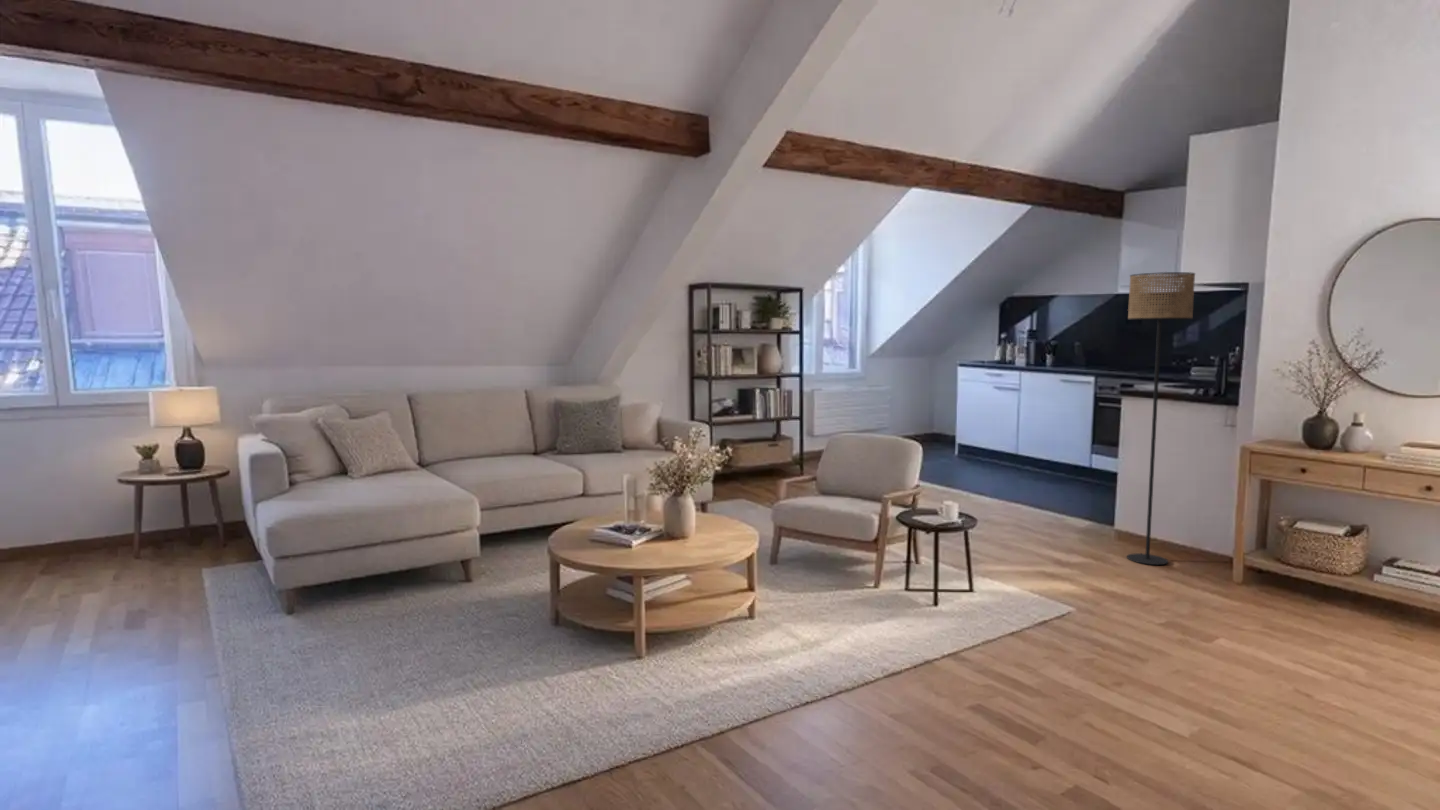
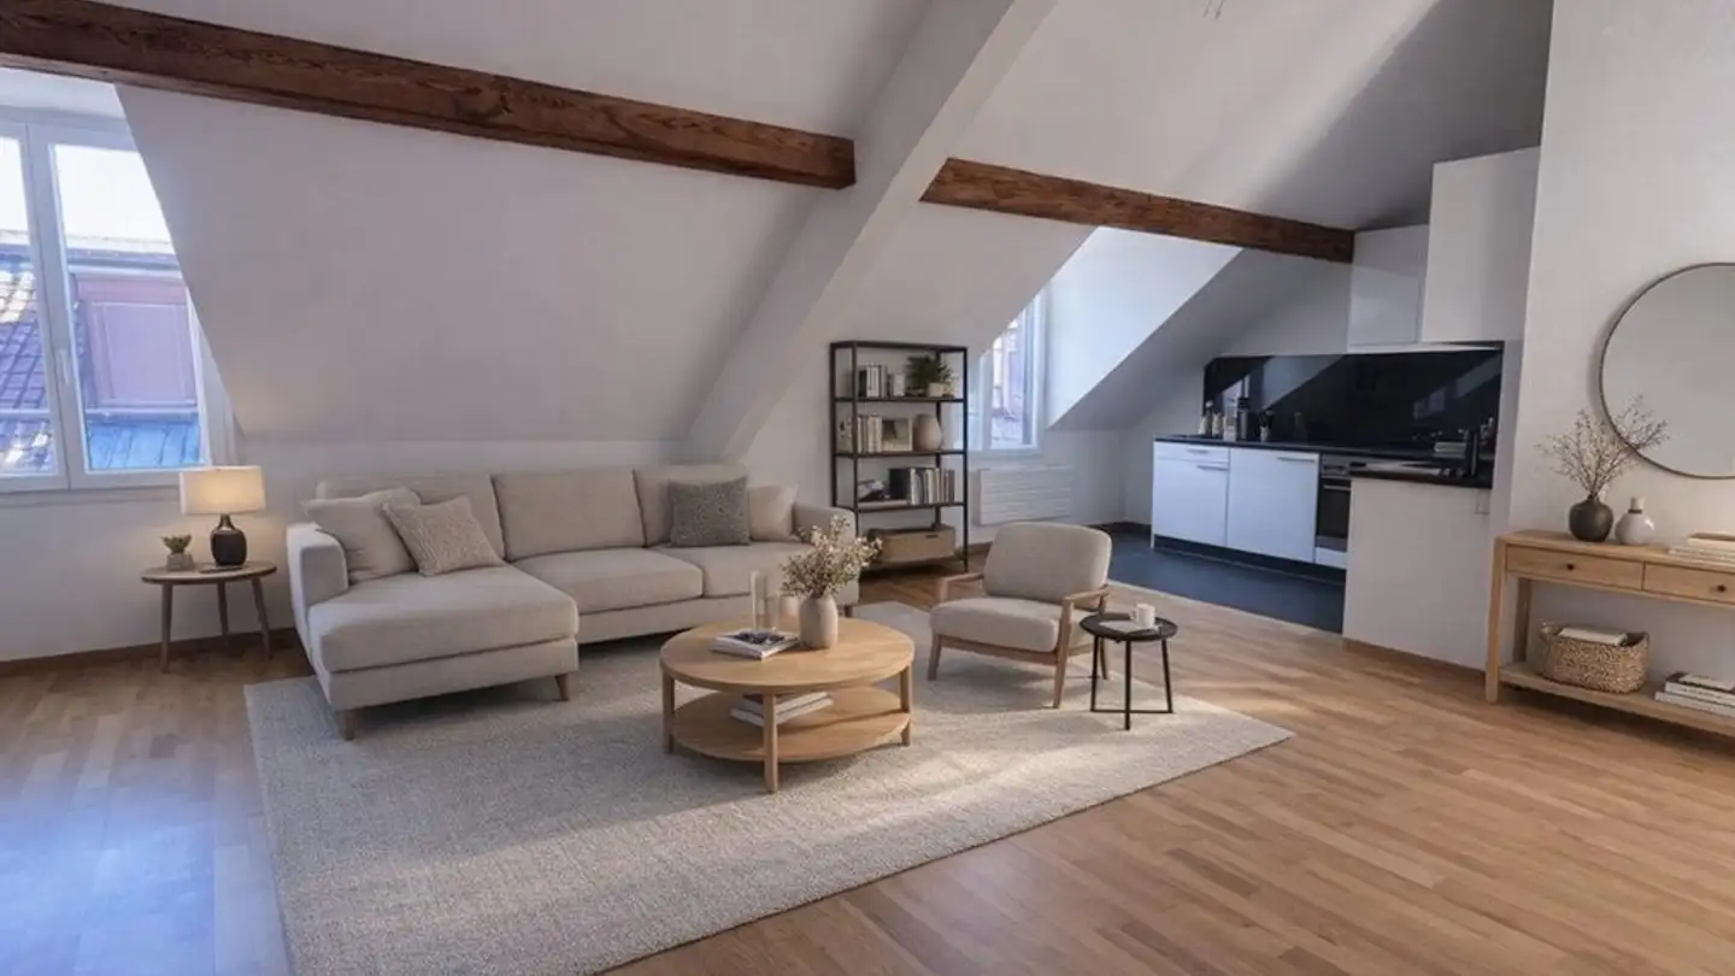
- floor lamp (1154, 419)
